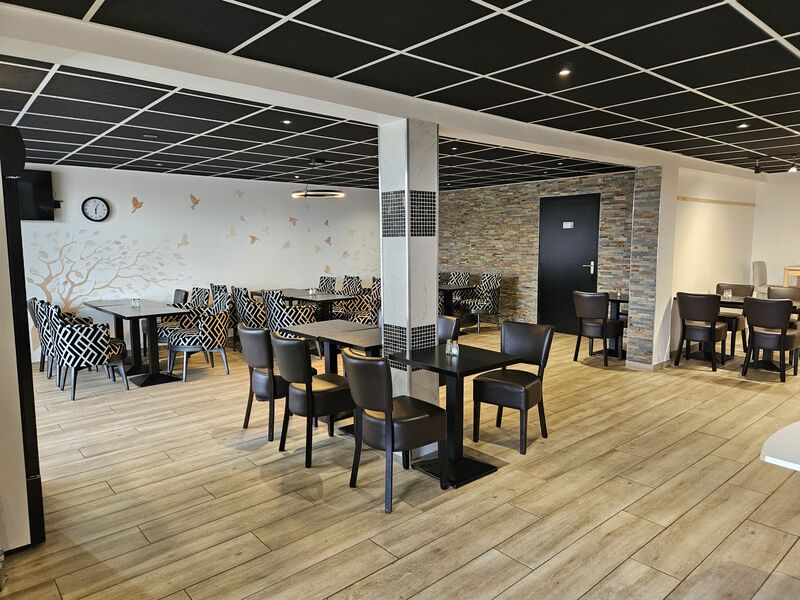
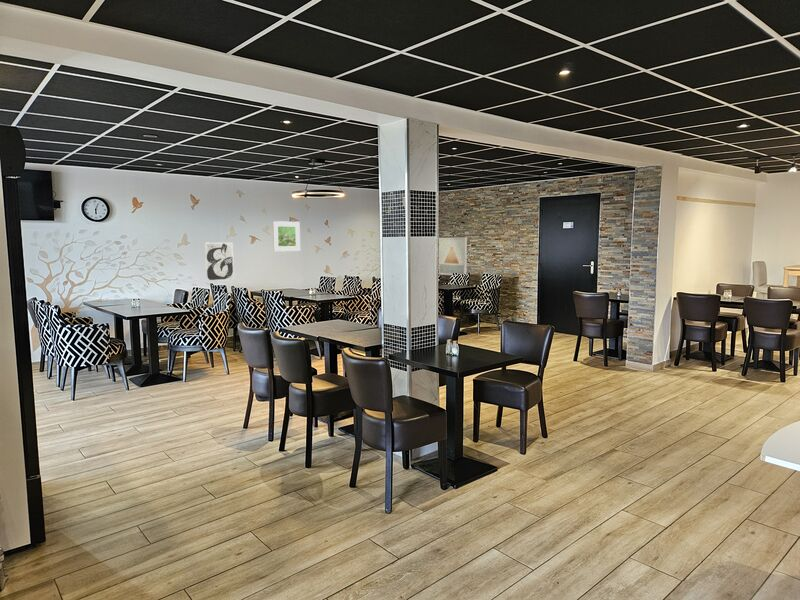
+ wall art (219, 261)
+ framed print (286, 236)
+ wall art (452, 256)
